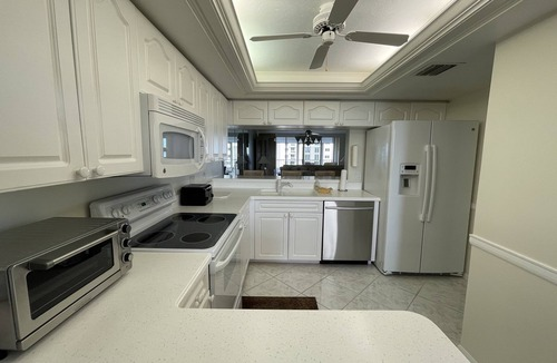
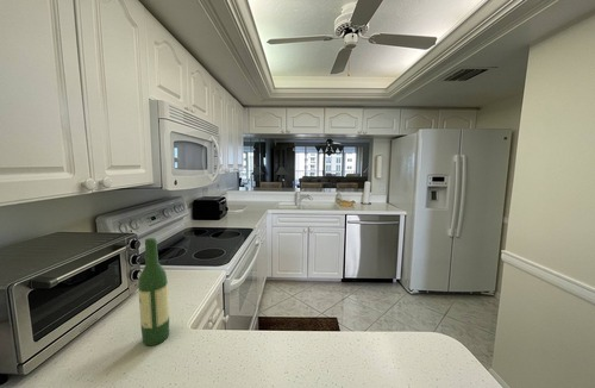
+ wine bottle (154, 289)
